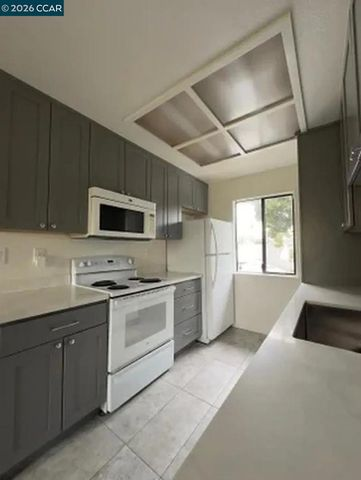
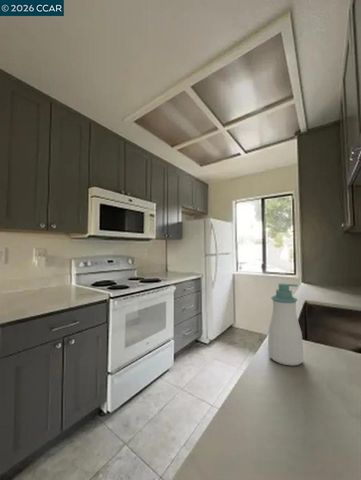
+ soap bottle (284, 321)
